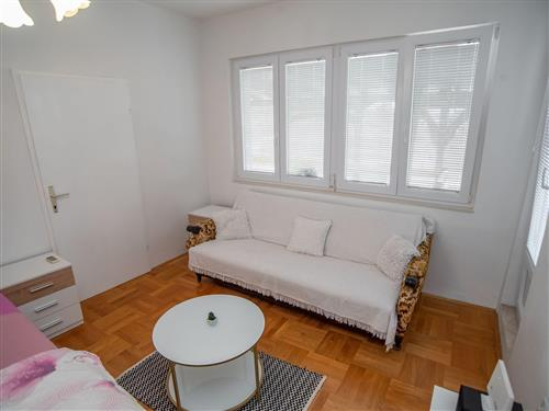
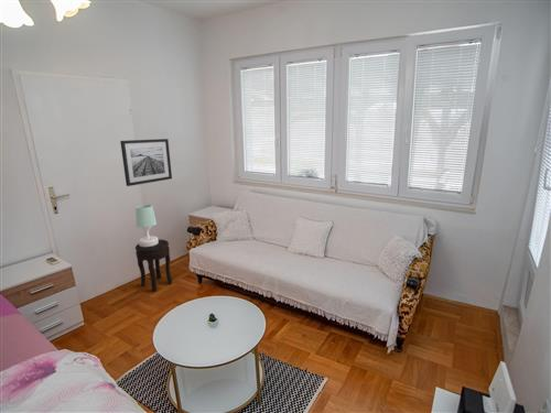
+ wall art (148, 161)
+ table lamp (147, 225)
+ side table (155, 264)
